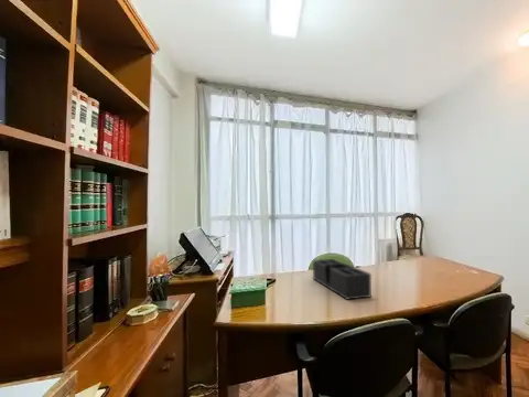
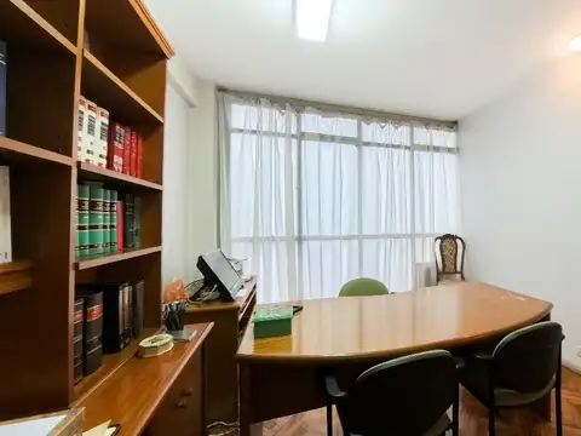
- desk organizer (338, 276)
